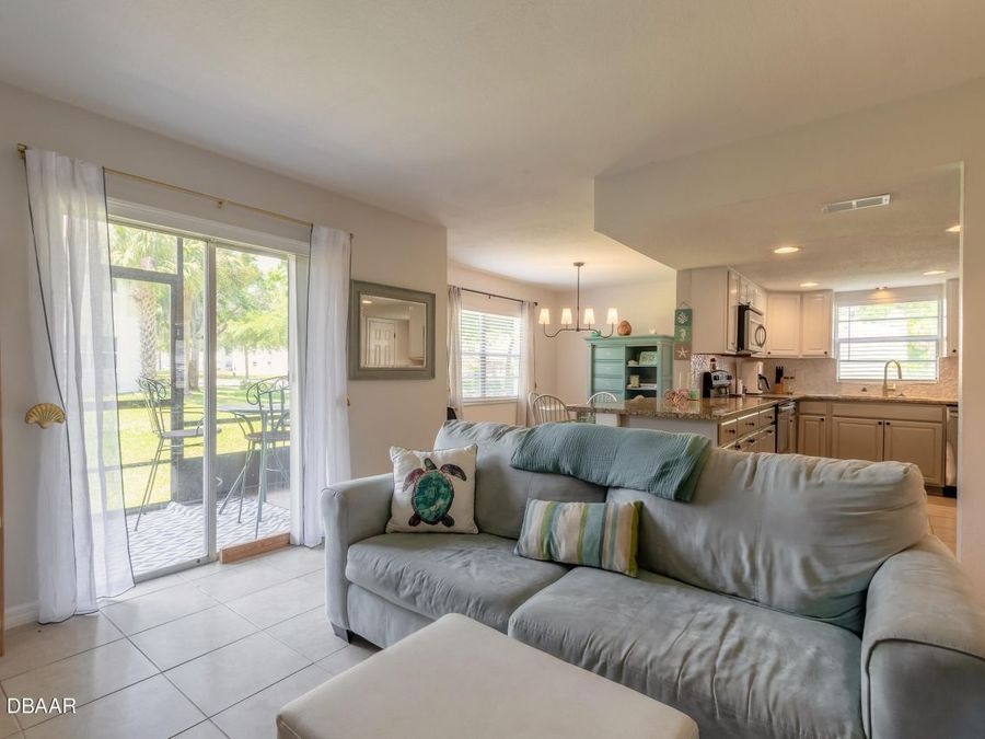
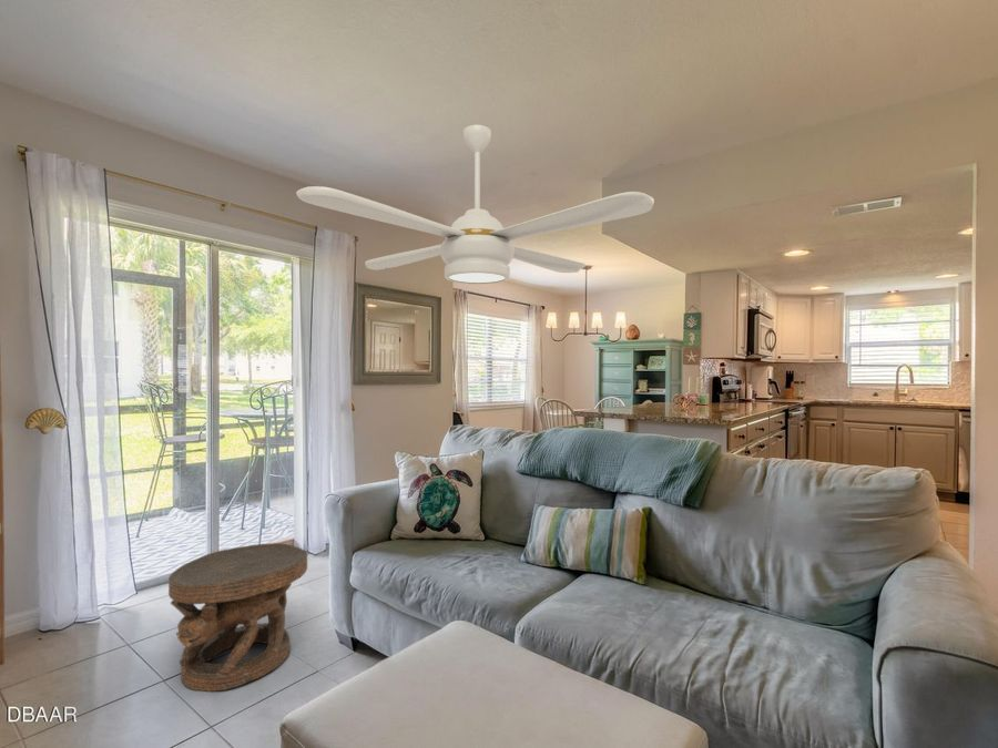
+ carved stool (238, 609)
+ ceiling fan (477, 205)
